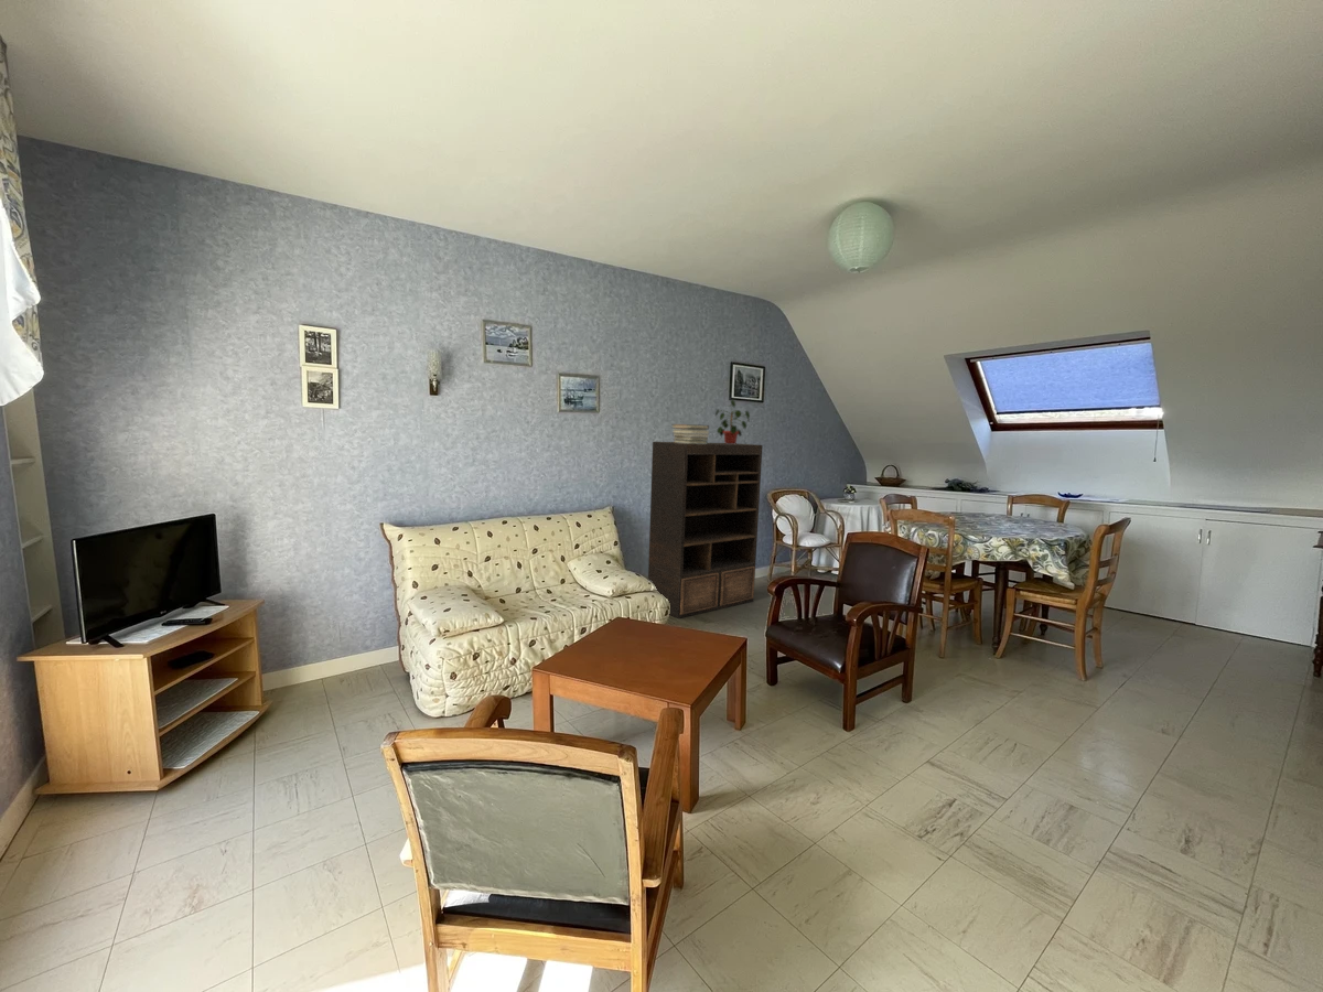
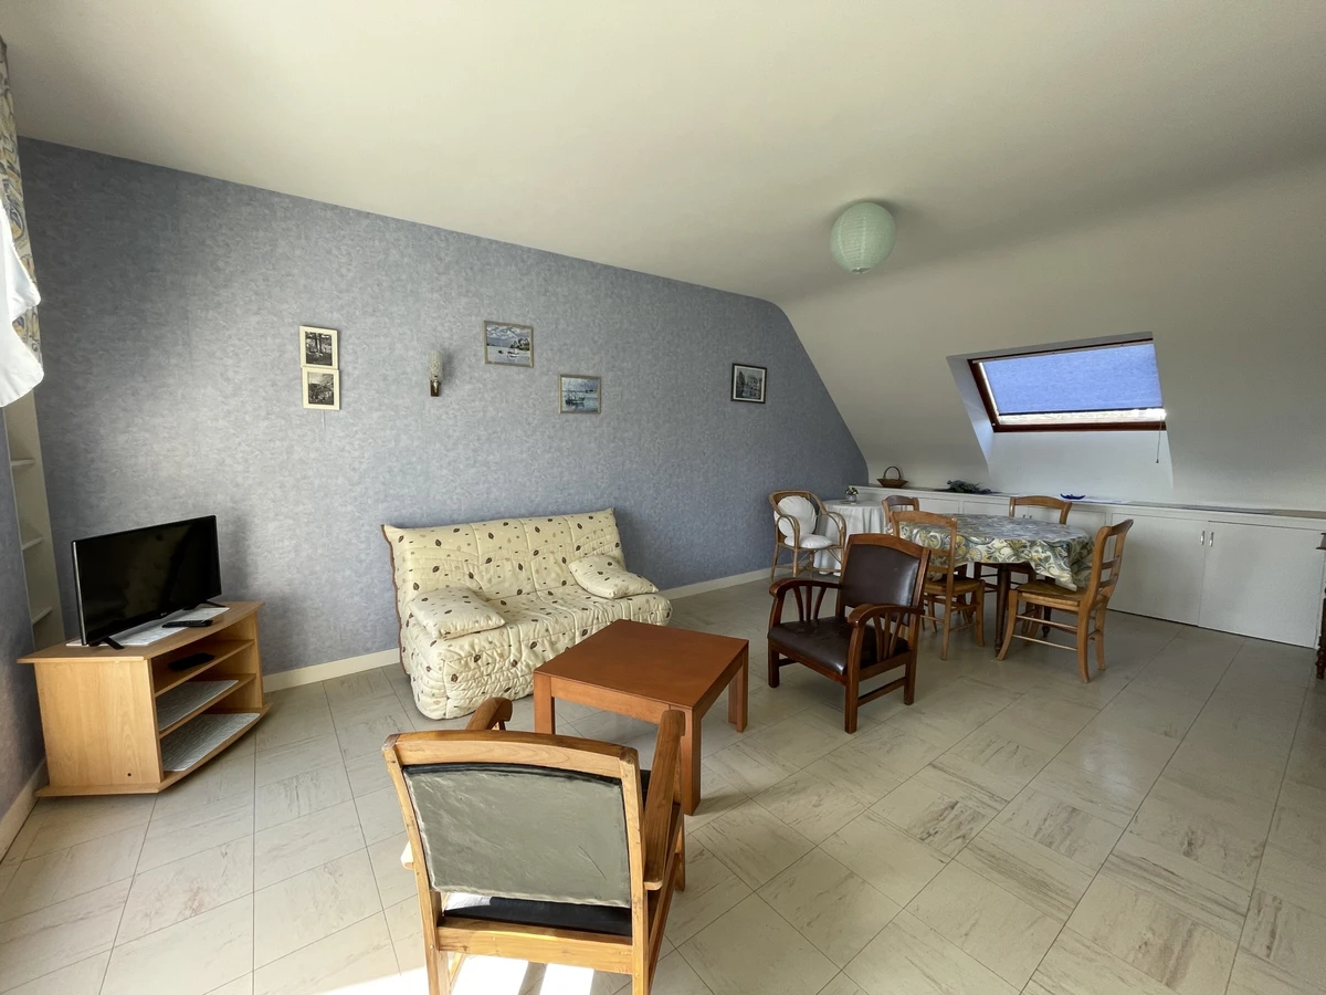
- bookshelf (704, 524)
- book stack (689, 433)
- potted plant (731, 421)
